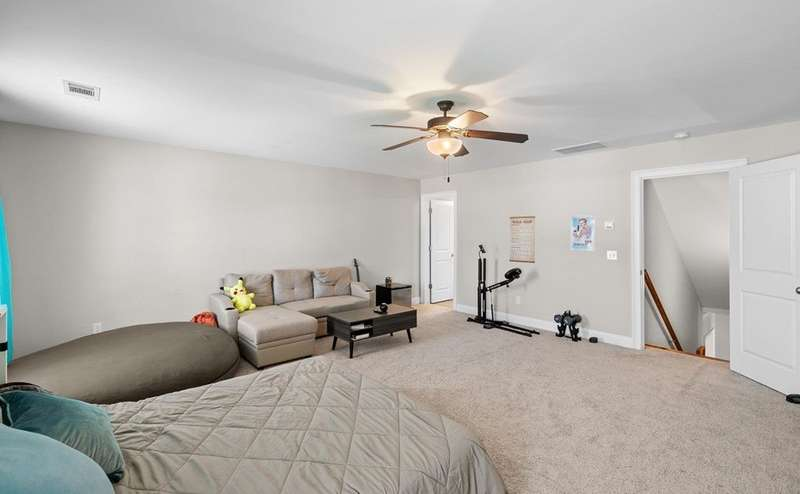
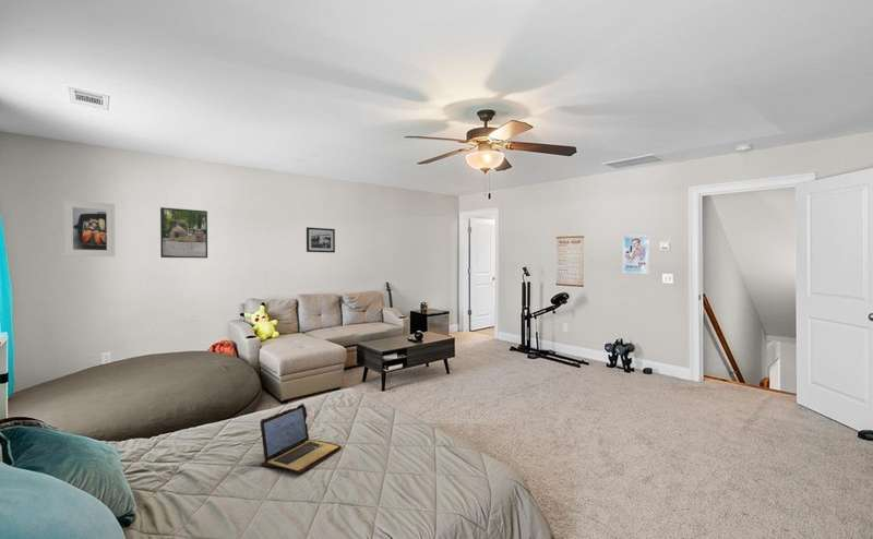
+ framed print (184, 233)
+ laptop (302, 435)
+ picture frame (321, 240)
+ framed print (89, 229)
